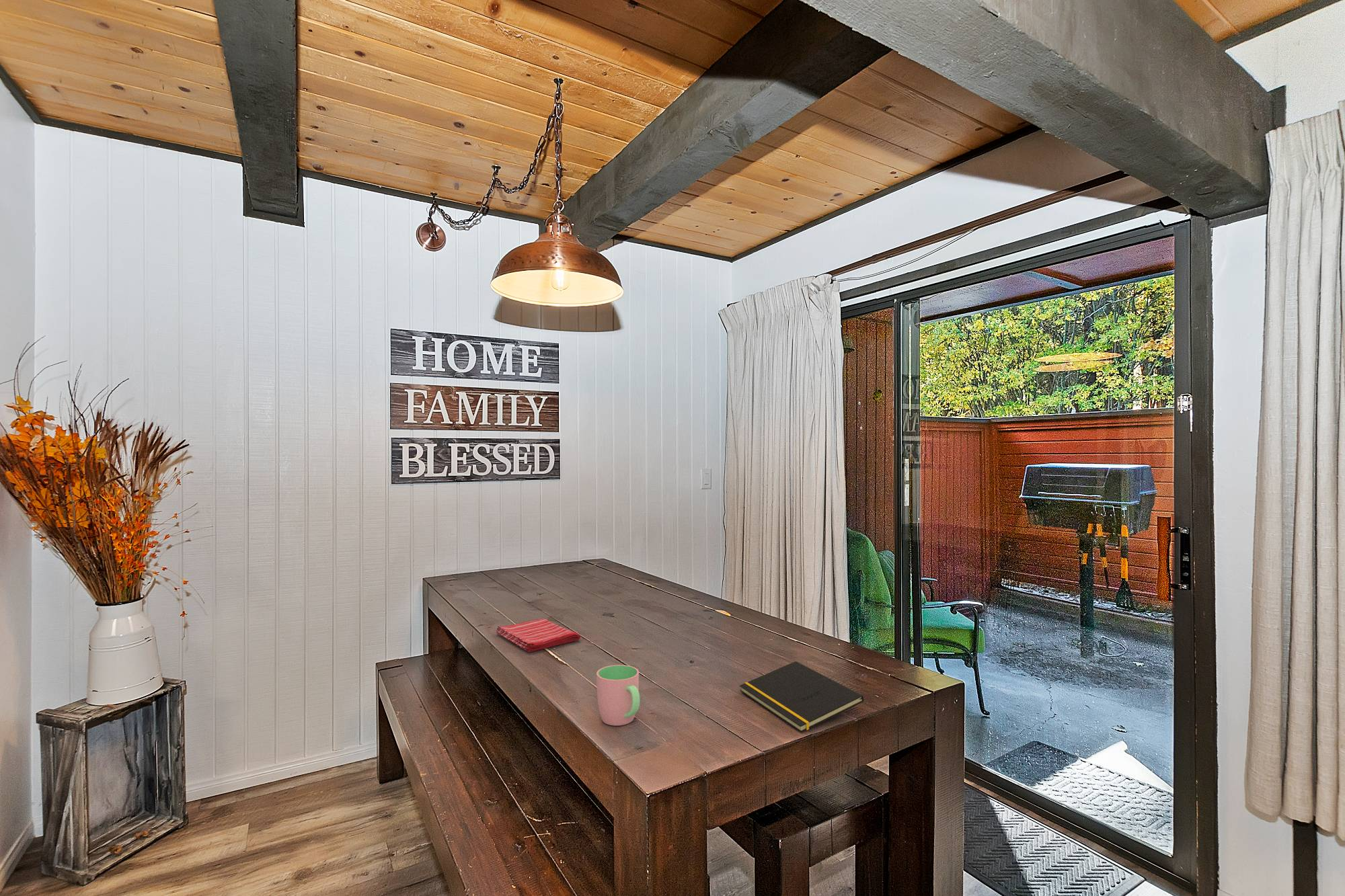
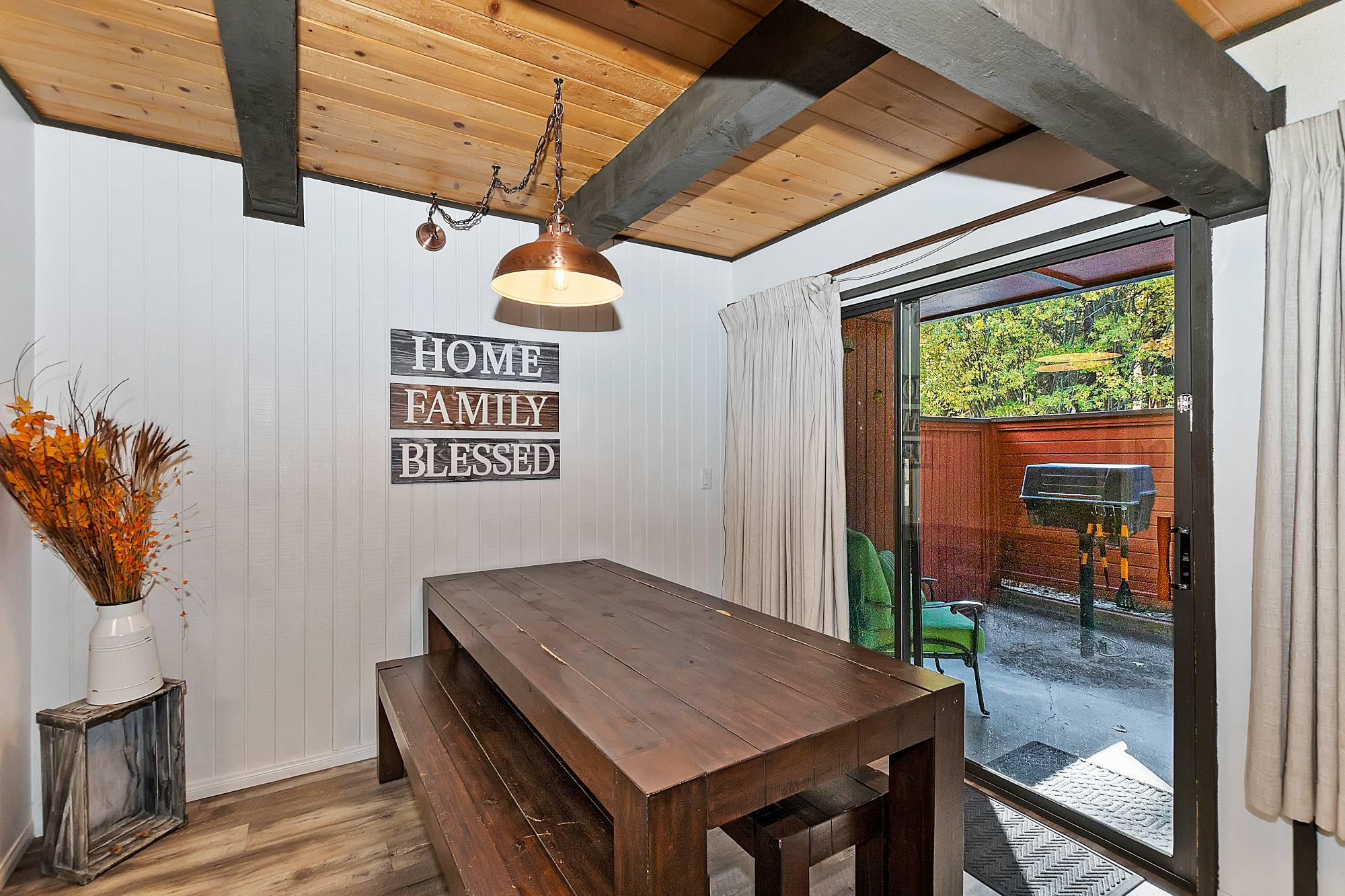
- dish towel (537, 633)
- notepad (798, 693)
- cup (621, 698)
